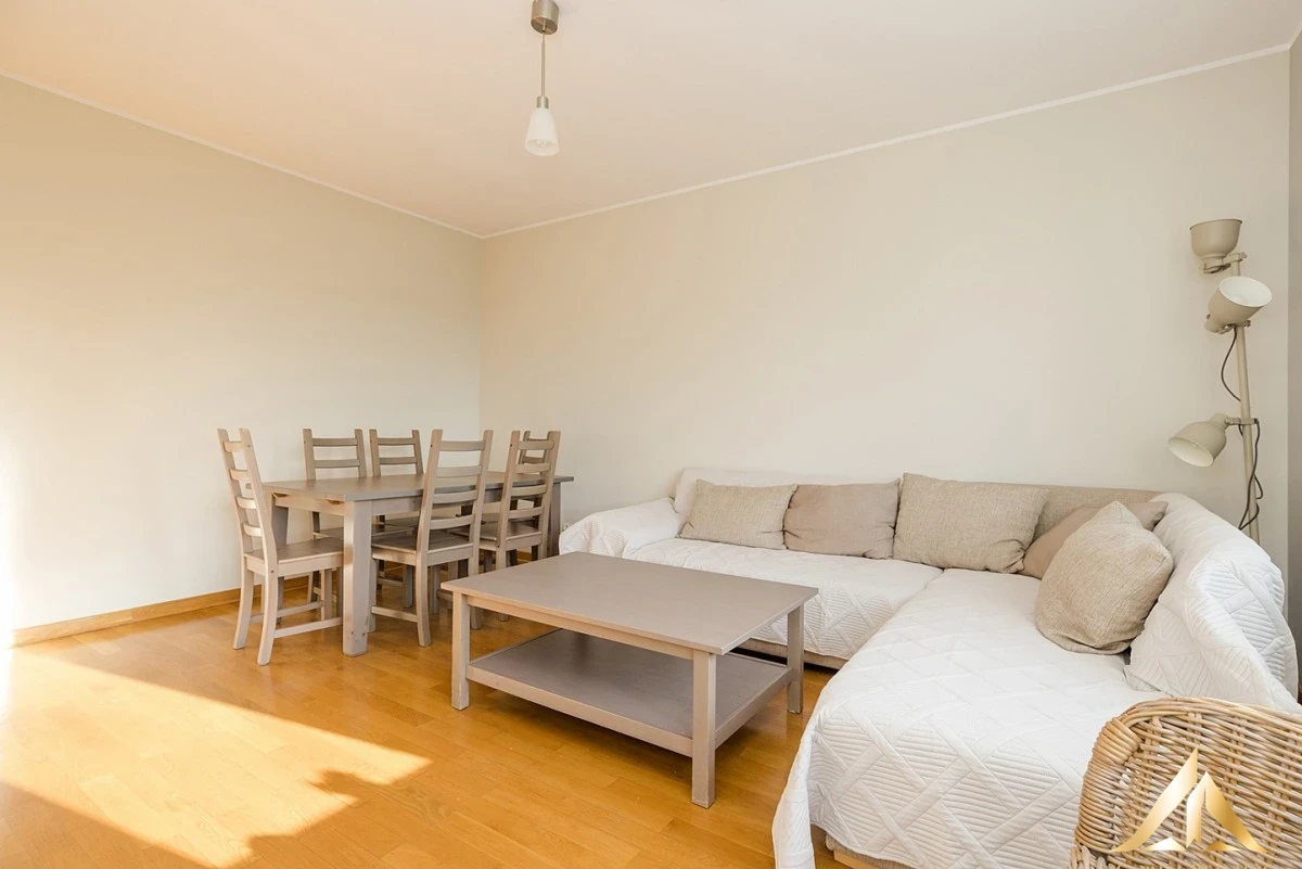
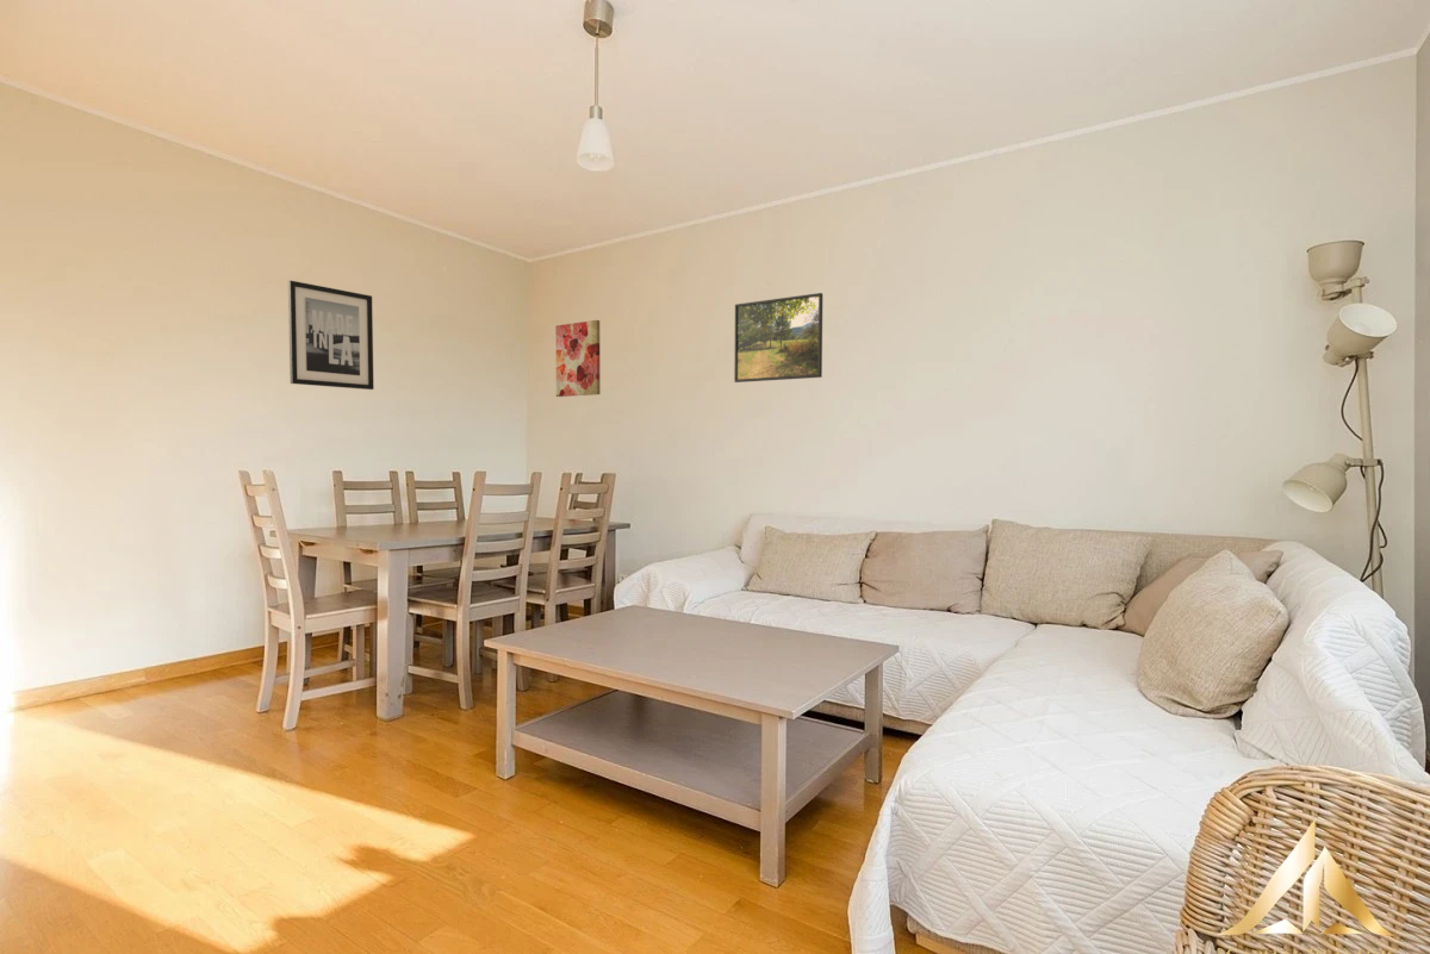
+ wall art (577, 358)
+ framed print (776, 339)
+ wall art (332, 337)
